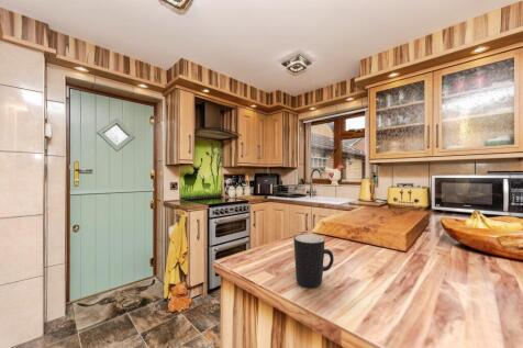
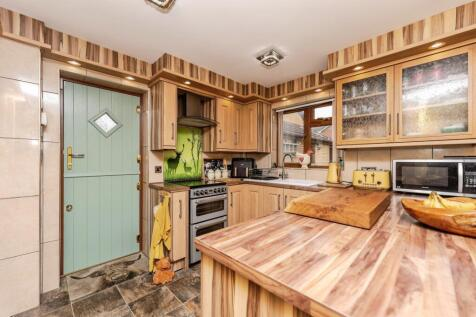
- mug (313, 260)
